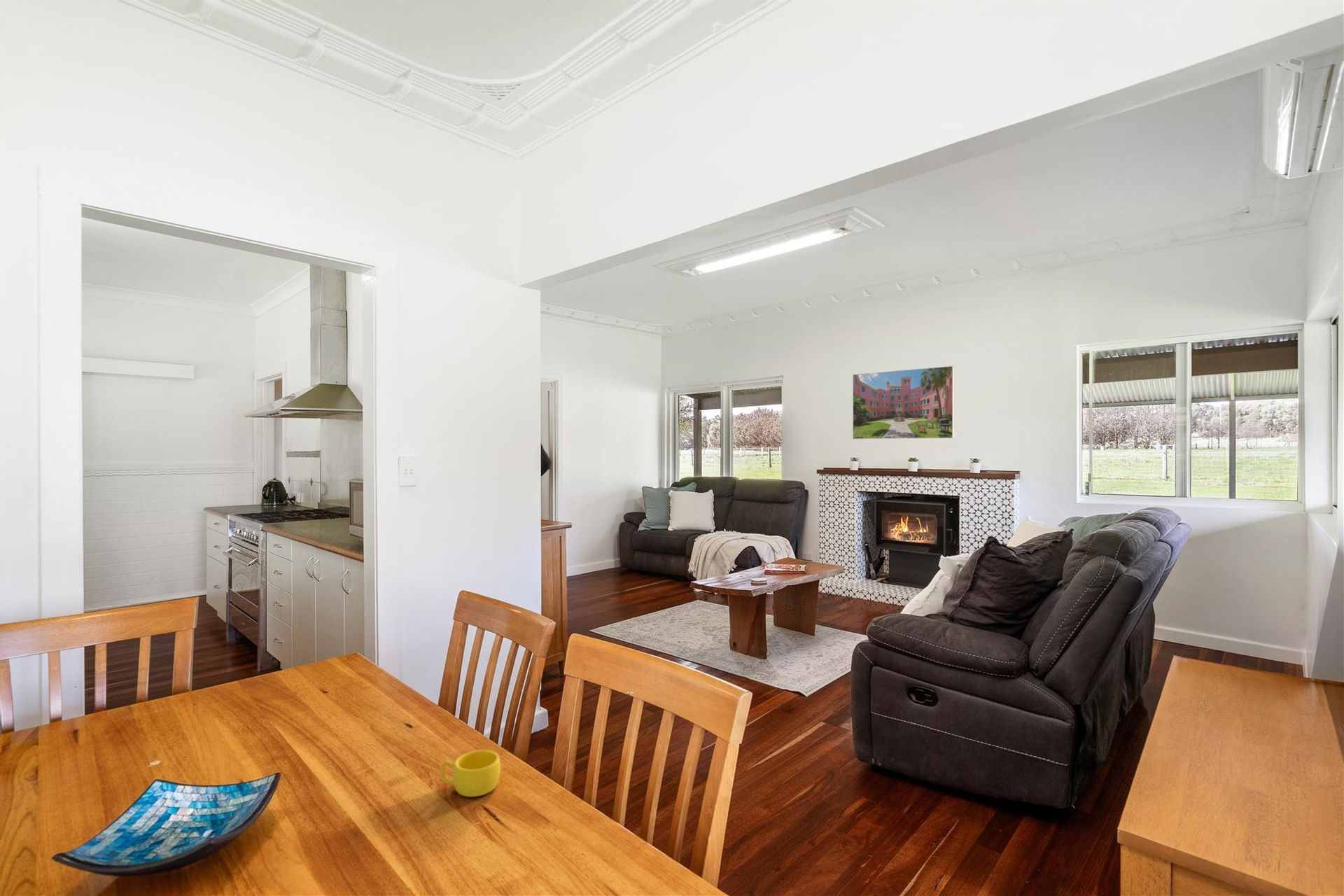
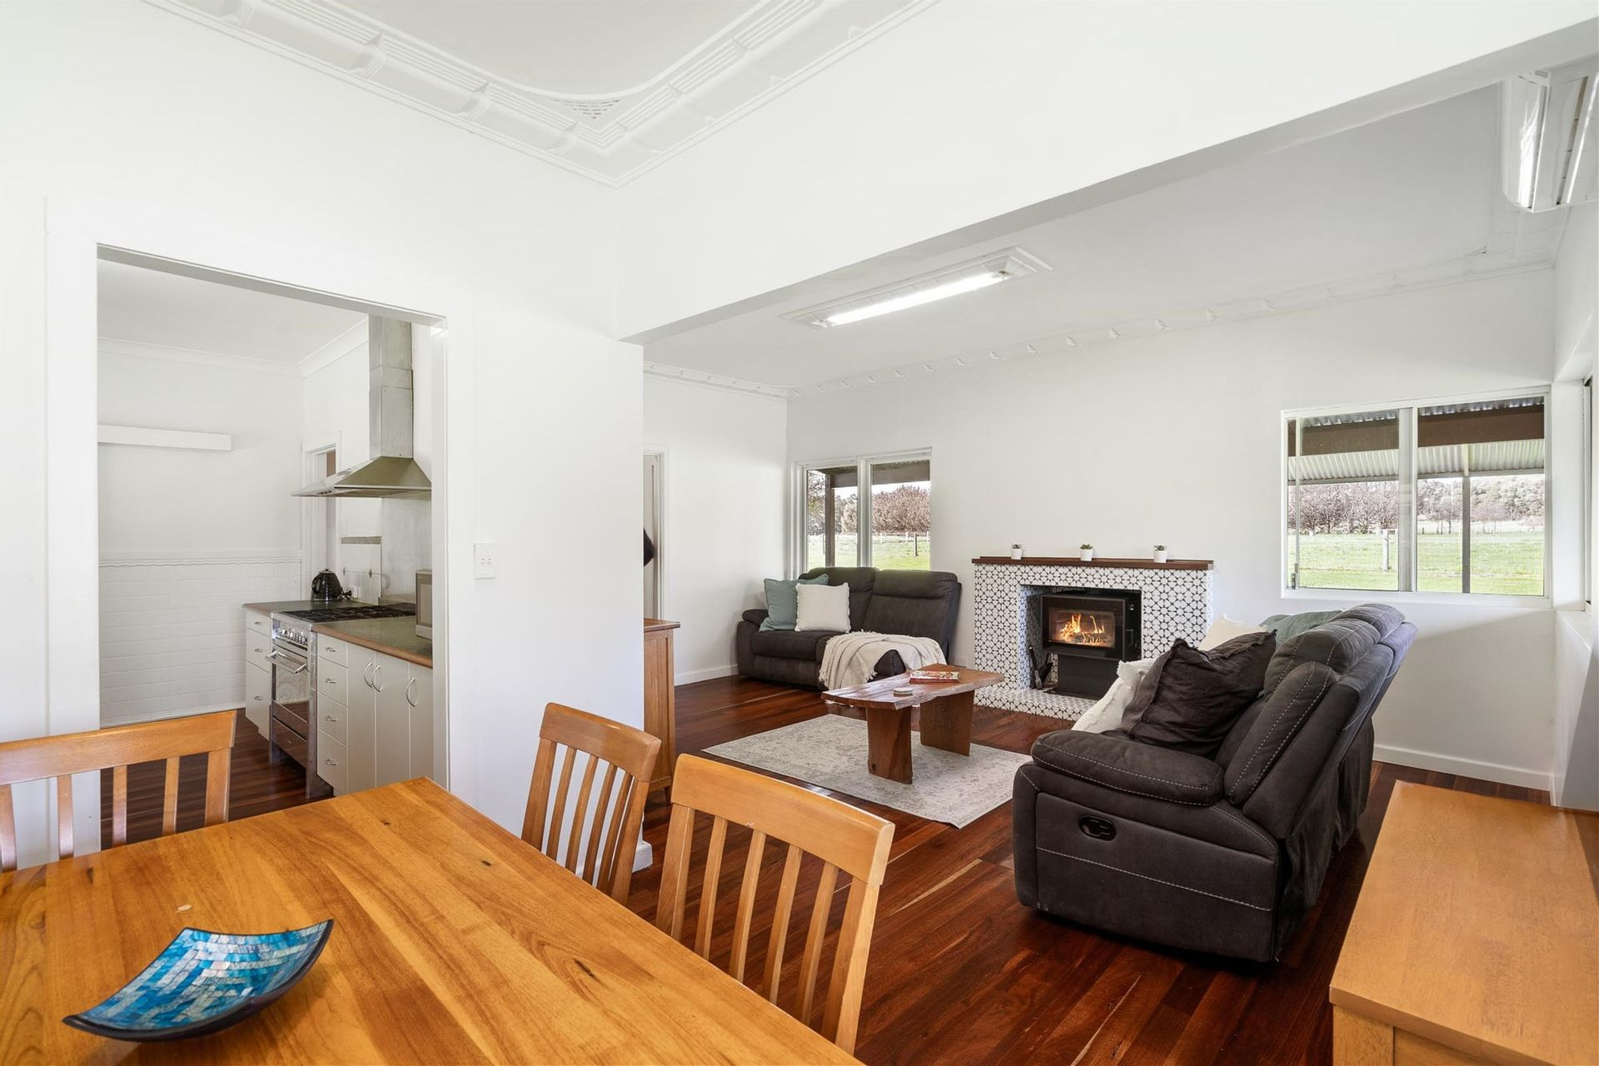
- cup (470, 774)
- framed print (900, 404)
